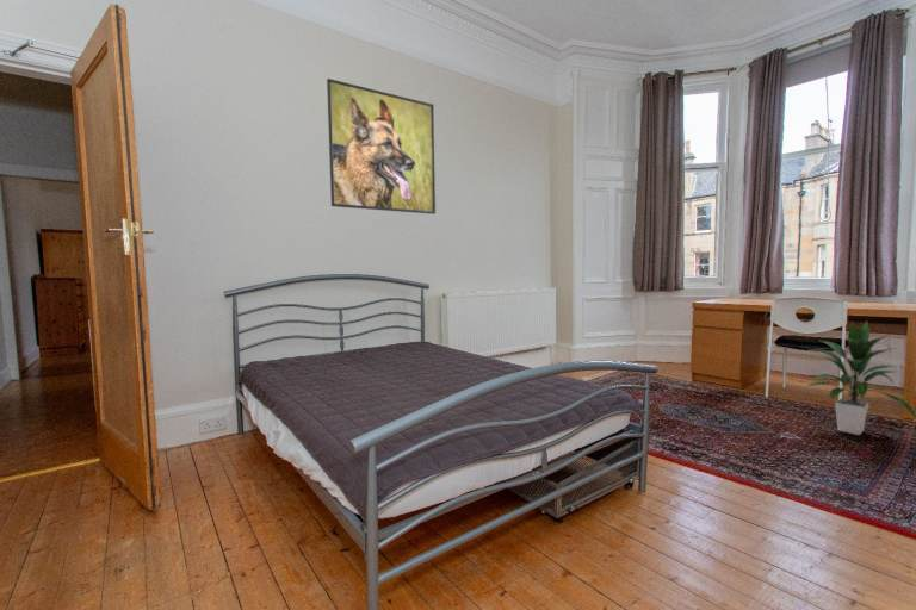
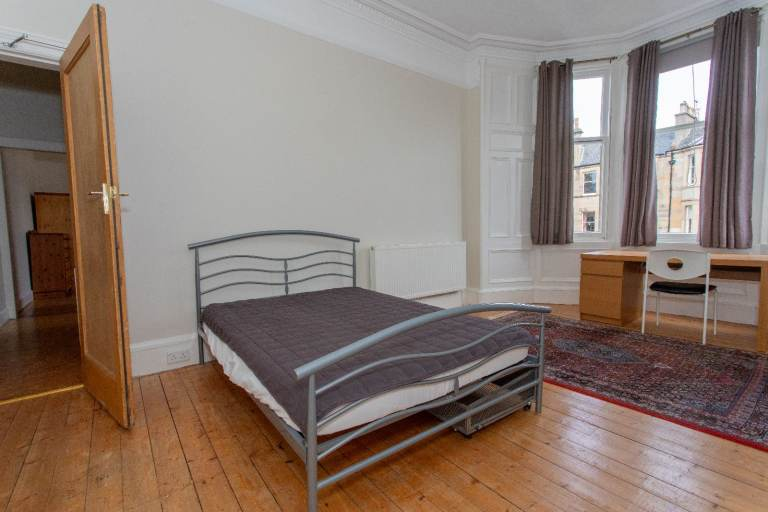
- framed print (385, 151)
- indoor plant (858, 378)
